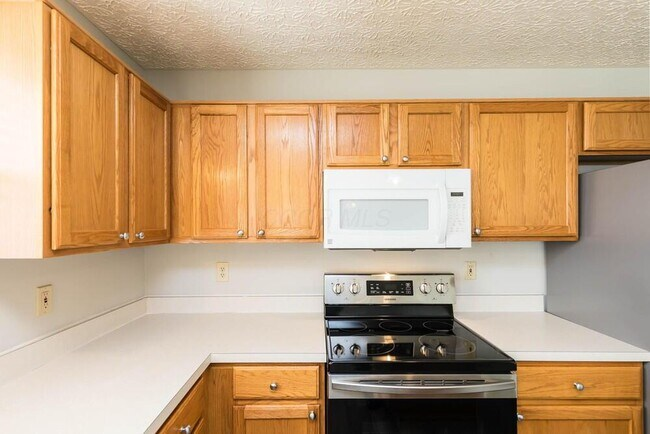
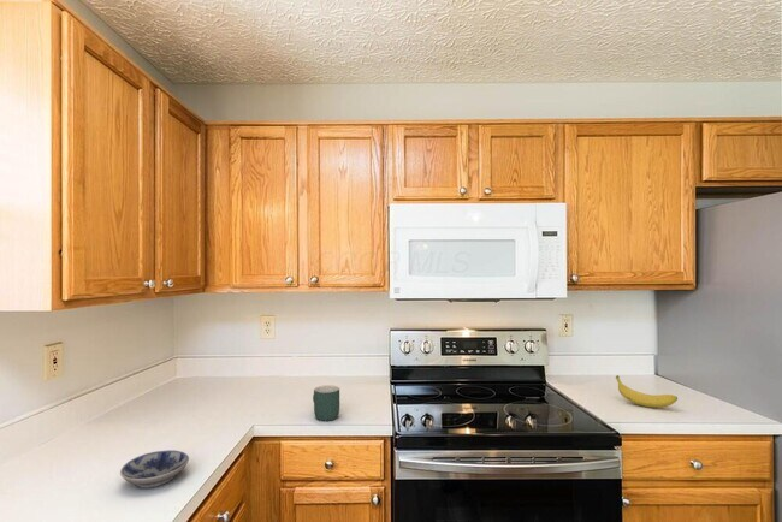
+ bowl (155, 470)
+ fruit (644, 393)
+ mug (322, 402)
